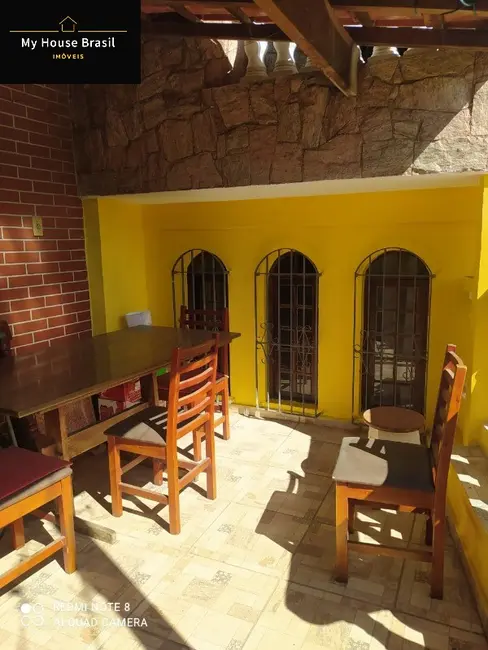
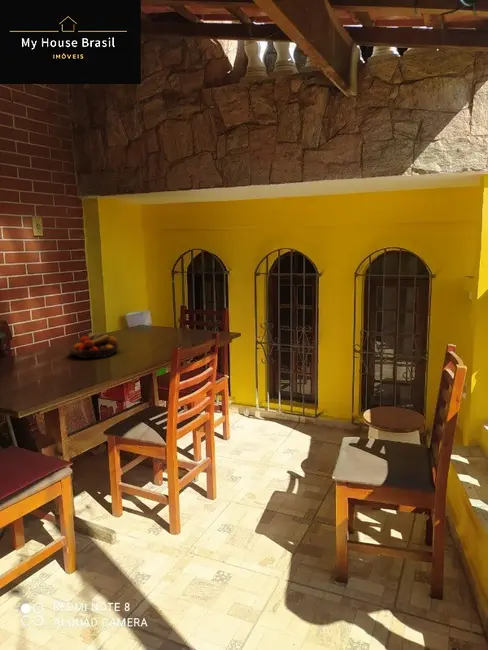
+ fruit bowl (93, 343)
